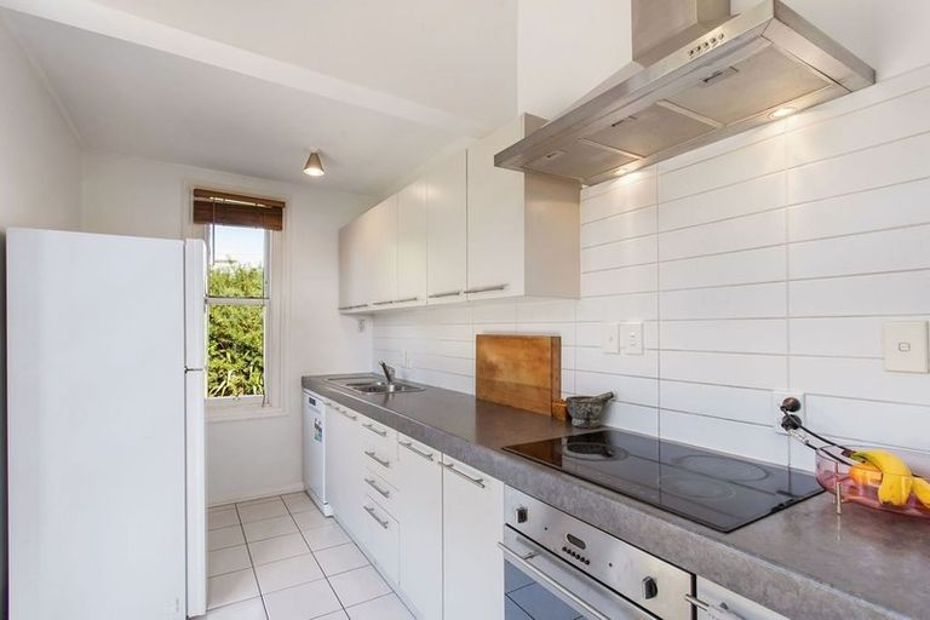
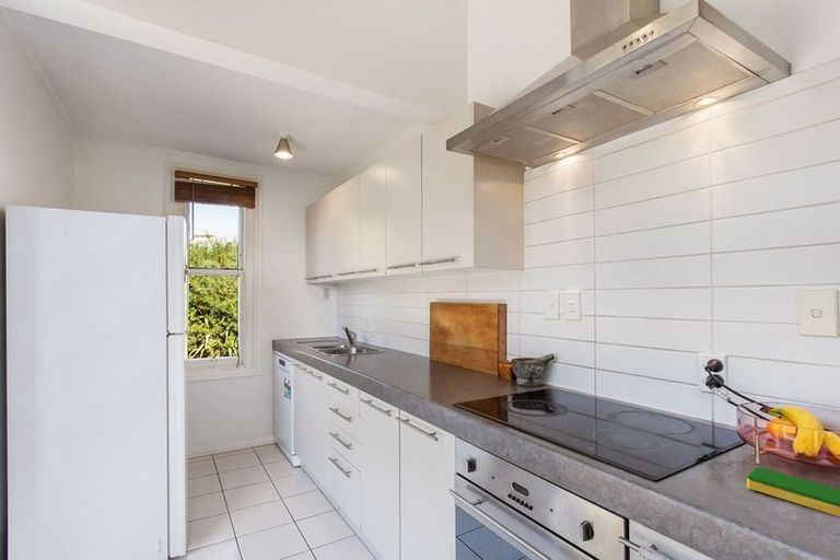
+ dish sponge (797, 490)
